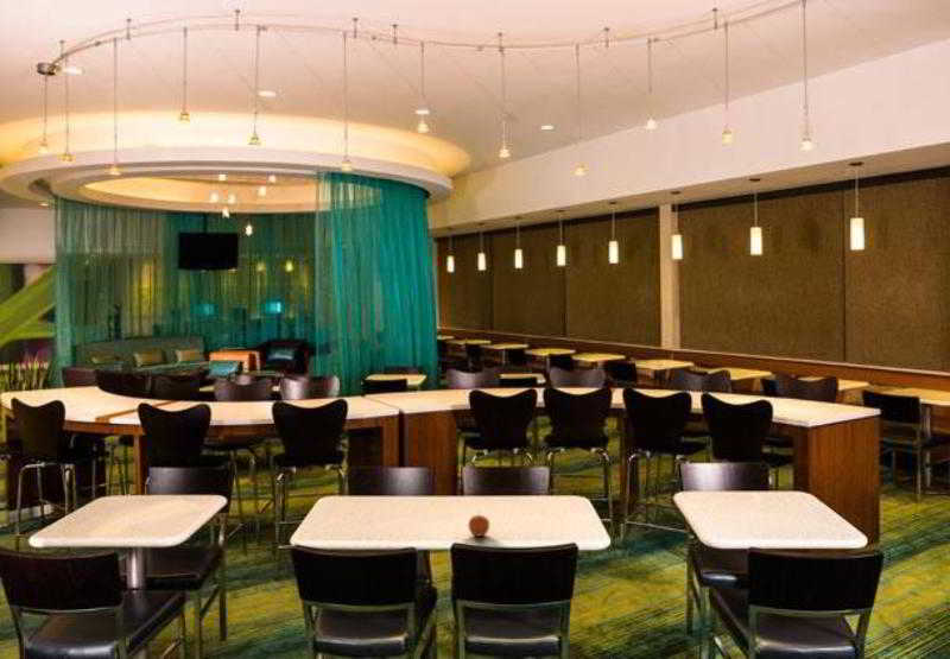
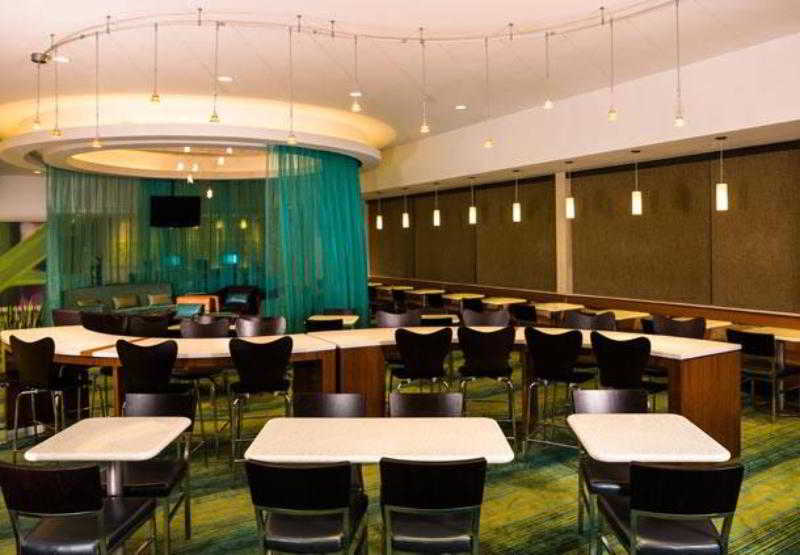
- apple (479, 522)
